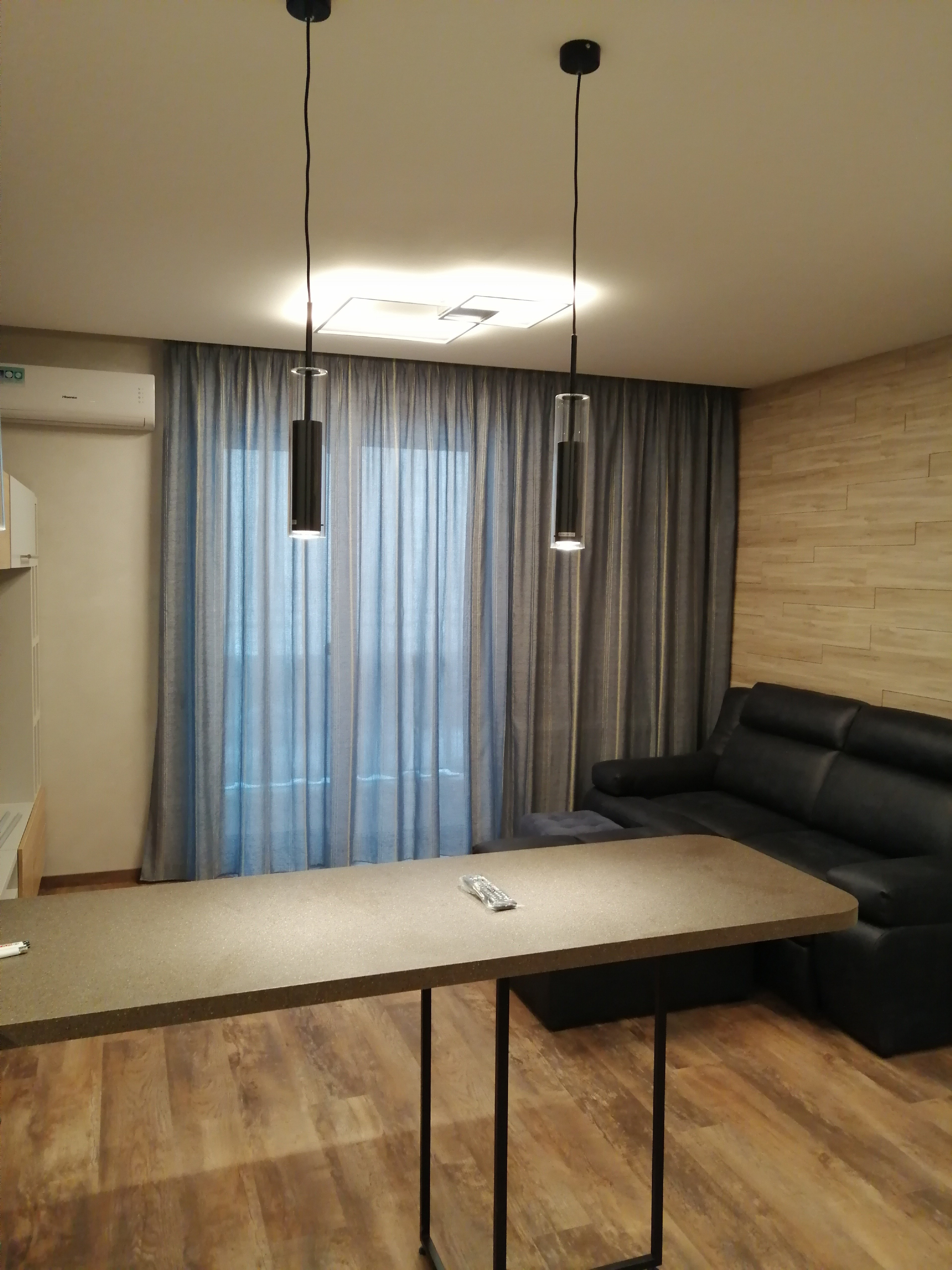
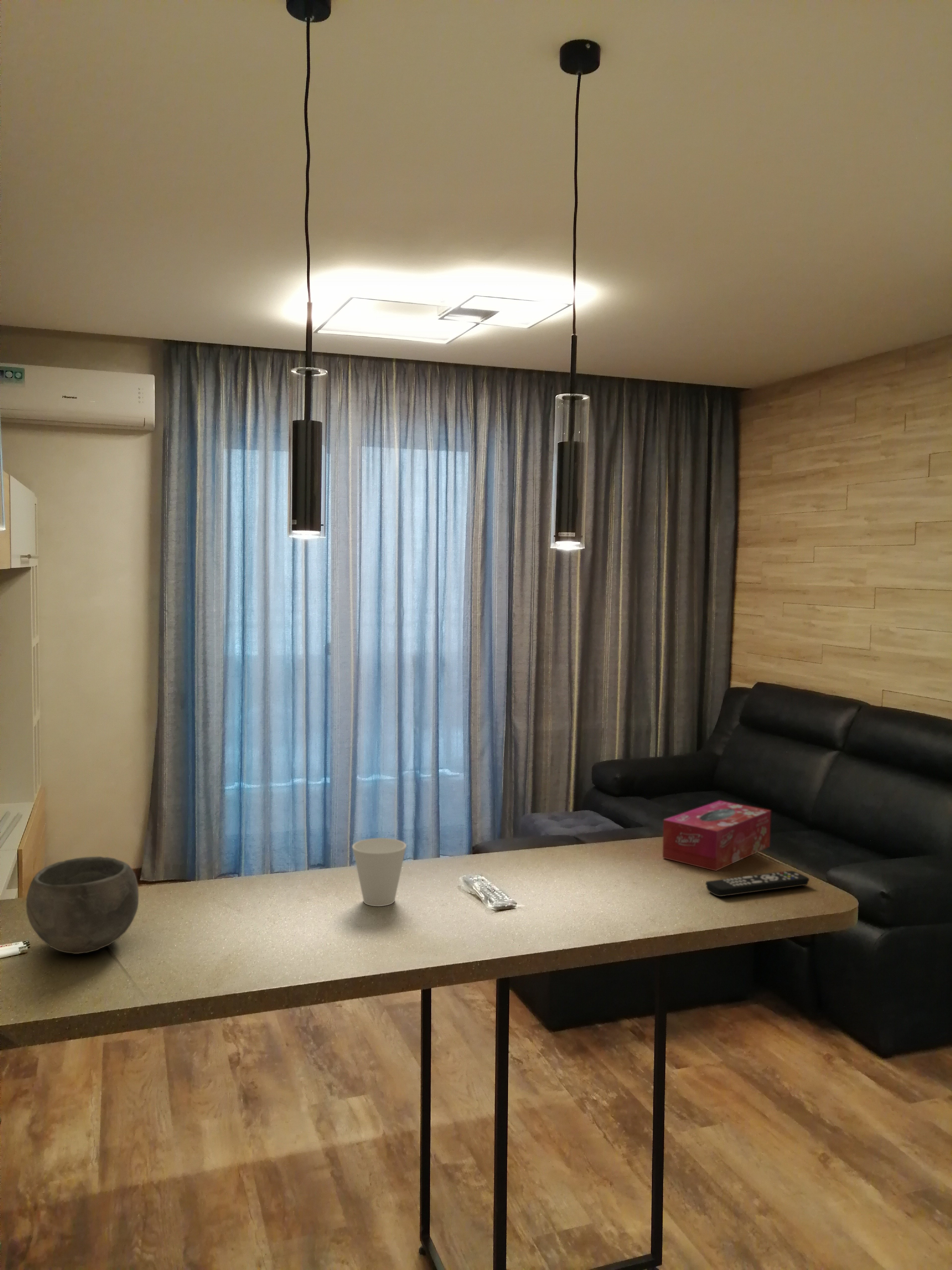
+ bowl (85, 907)
+ remote control (758, 883)
+ cup (379, 873)
+ tissue box (718, 833)
